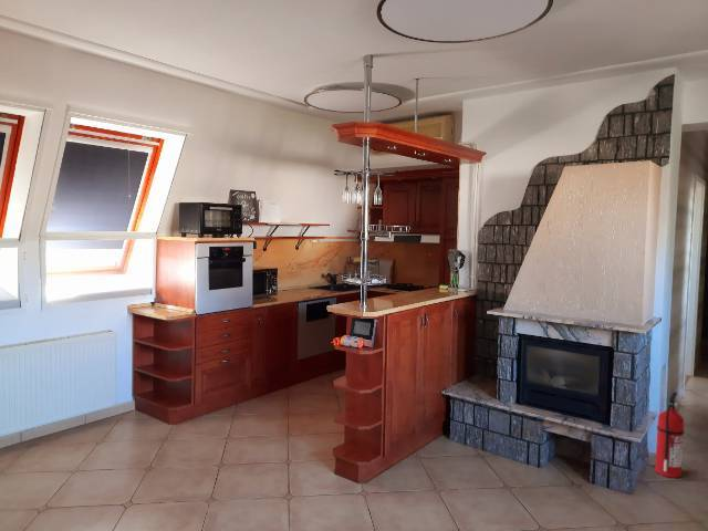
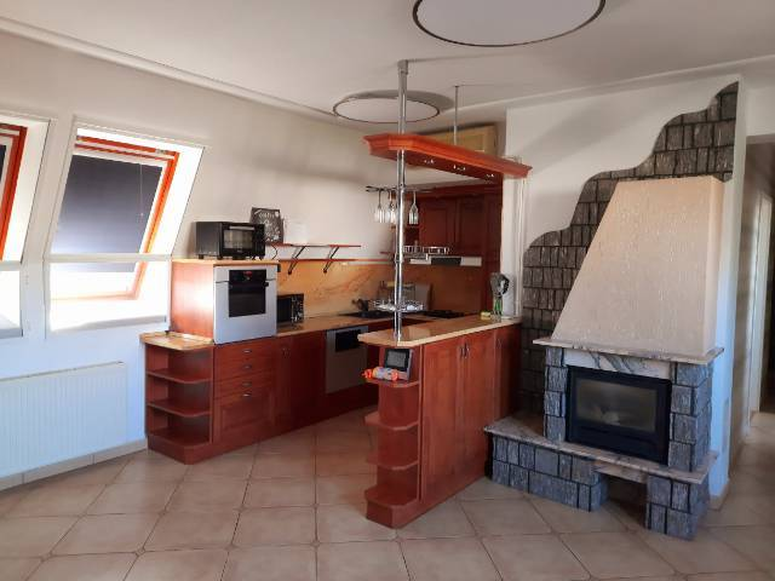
- fire extinguisher (669, 434)
